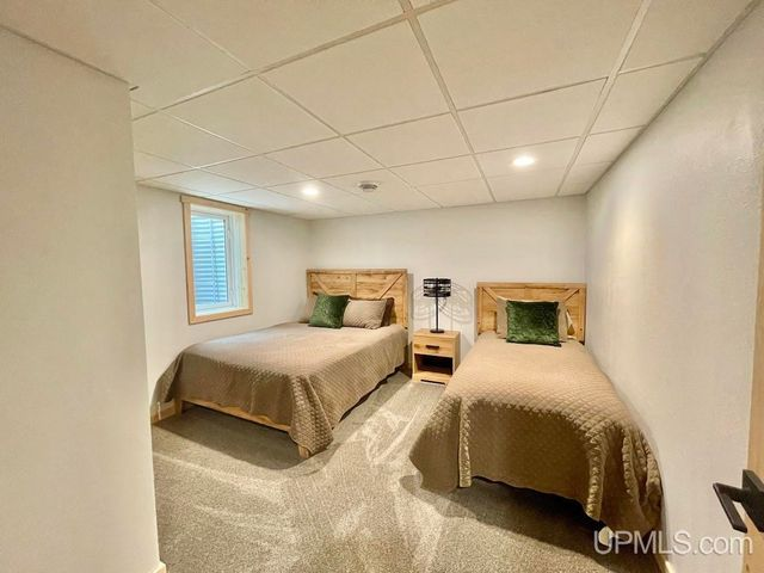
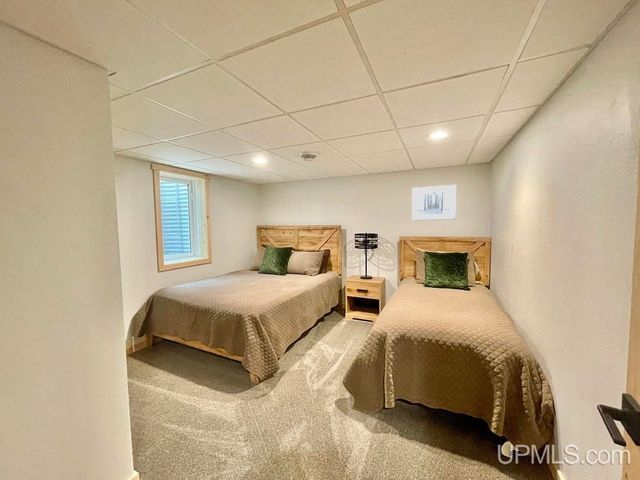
+ wall art (433, 203)
